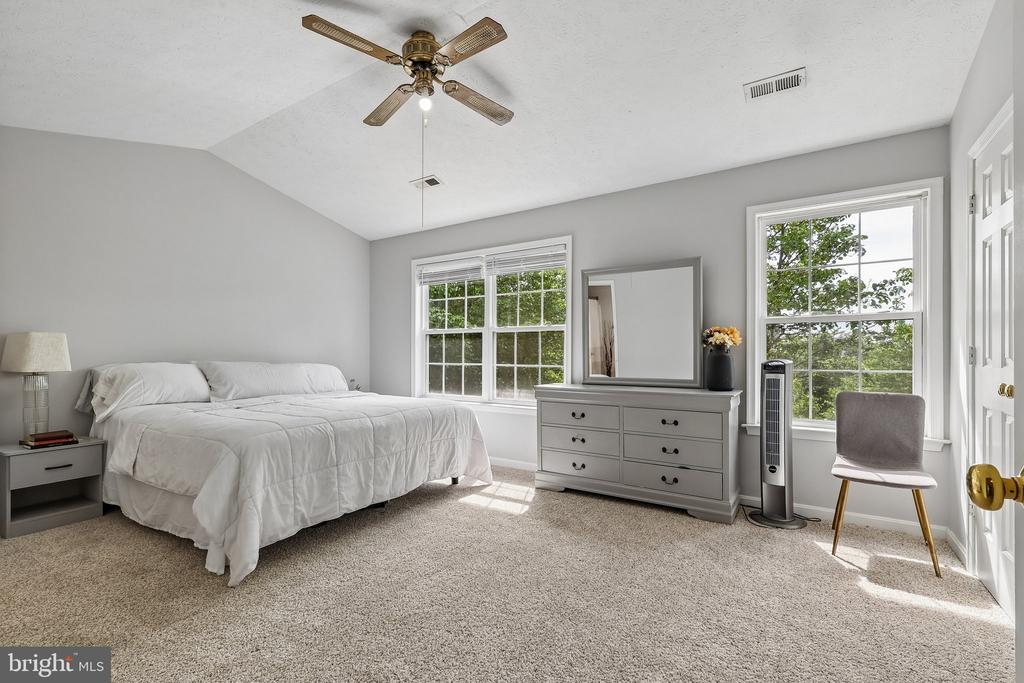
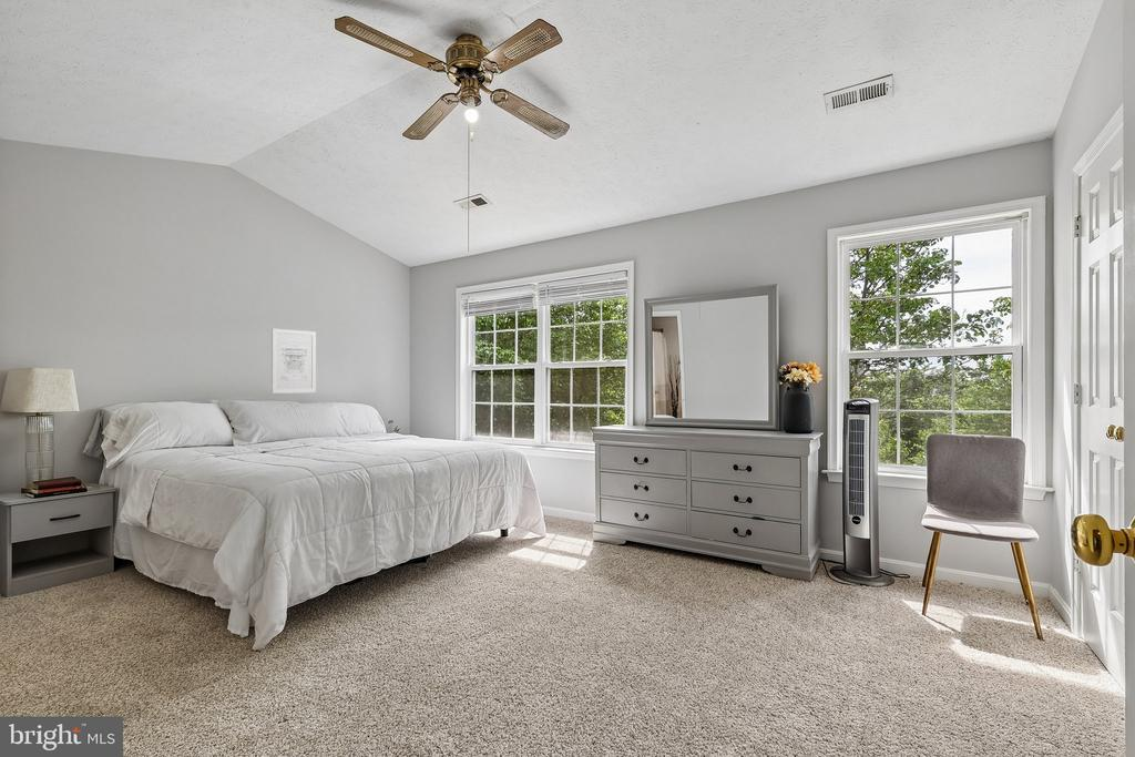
+ wall art (294, 361)
